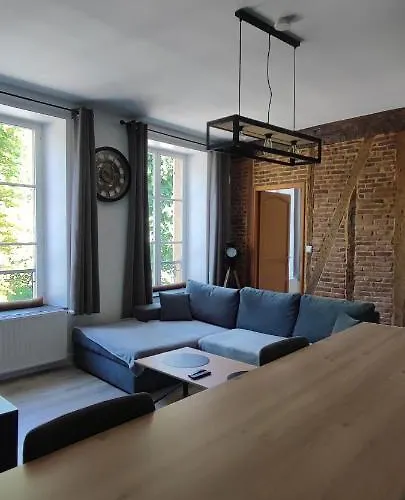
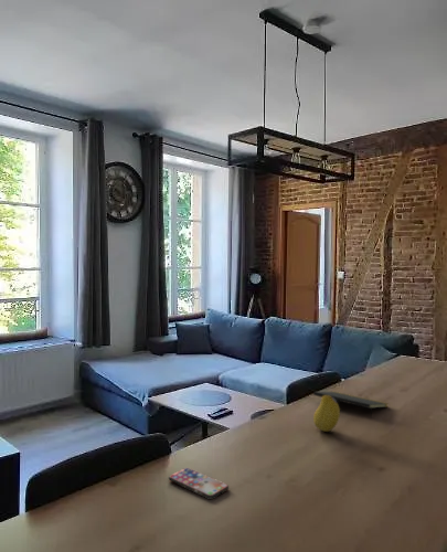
+ fruit (326, 412)
+ smartphone (198, 481)
+ notepad (350, 399)
